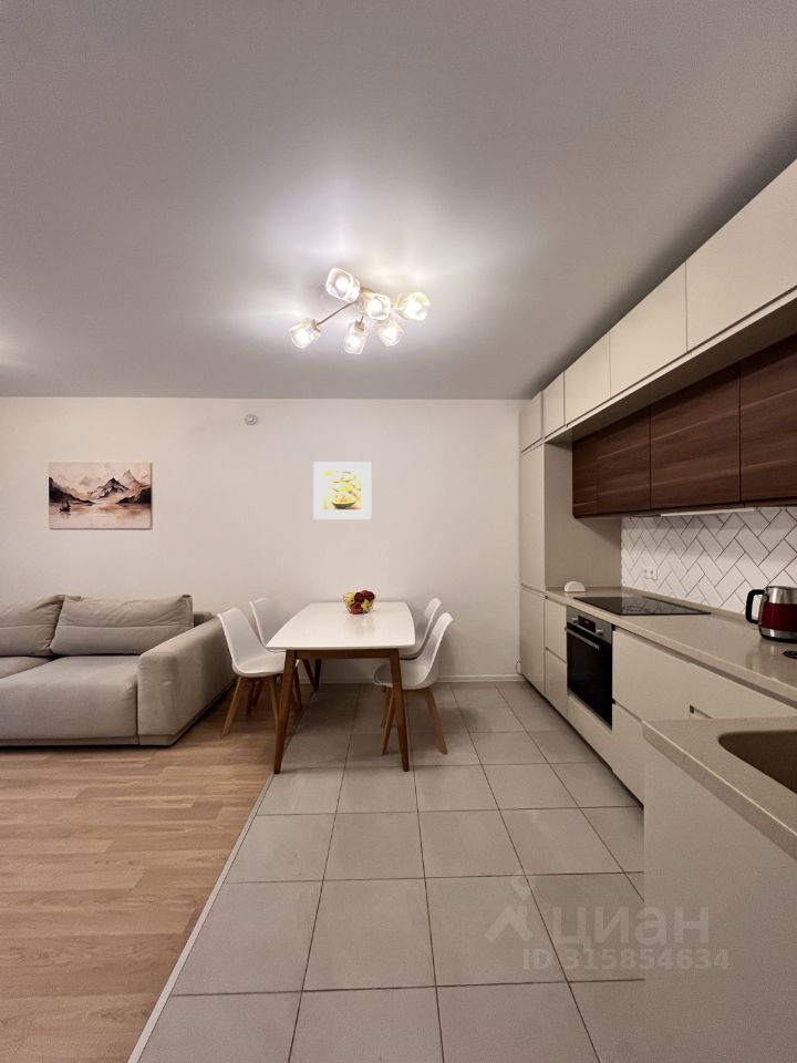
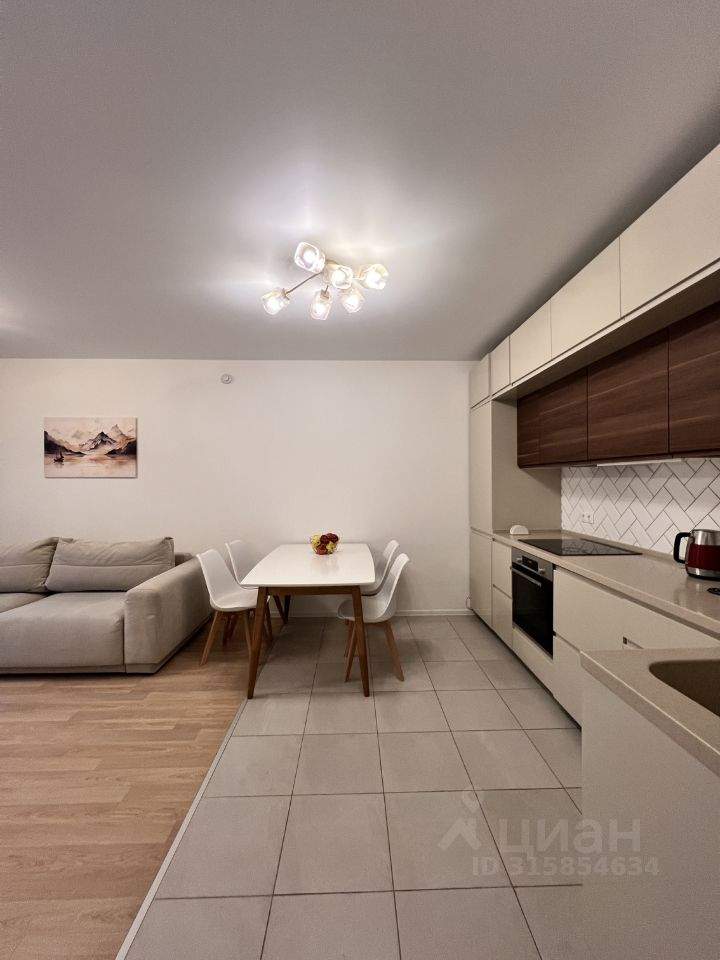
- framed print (342, 491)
